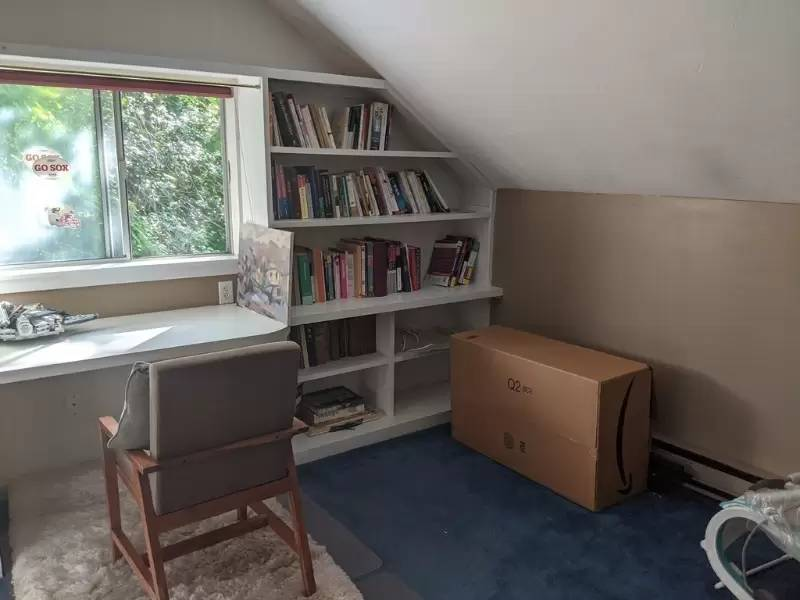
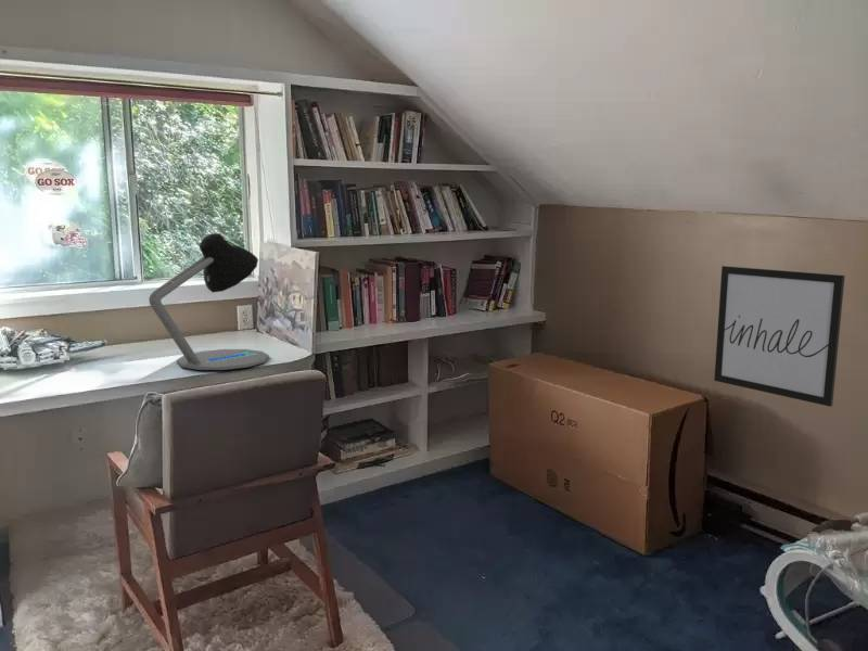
+ desk lamp (213, 292)
+ wall art (774, 332)
